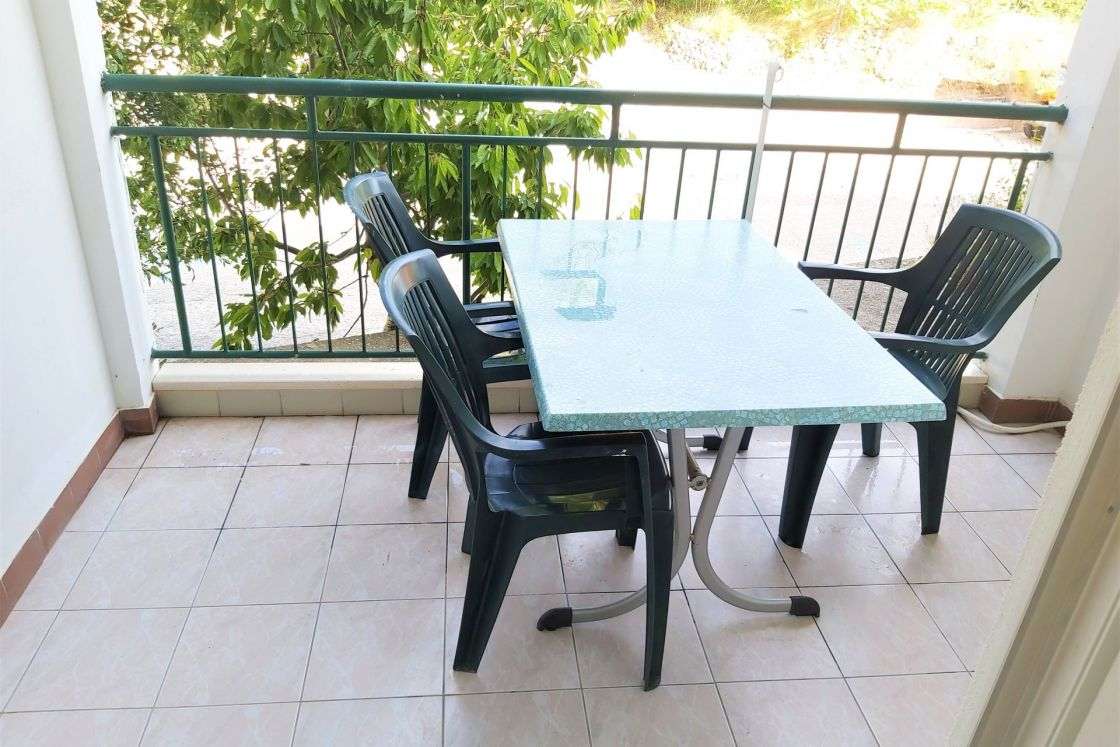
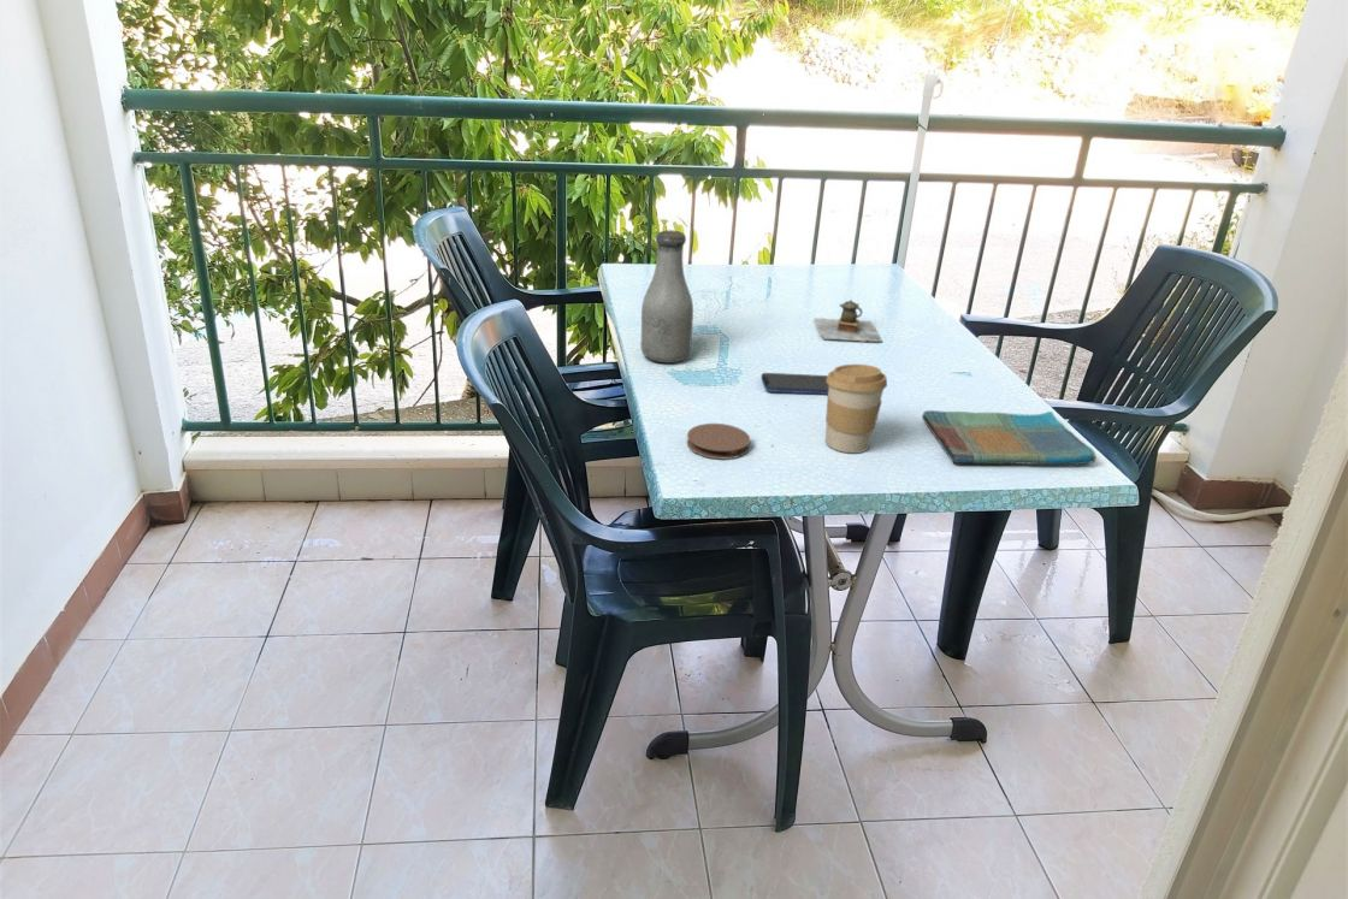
+ coffee cup (852, 406)
+ bottle (668, 296)
+ dish towel (1005, 436)
+ smartphone (803, 383)
+ coaster (717, 440)
+ teapot (849, 314)
